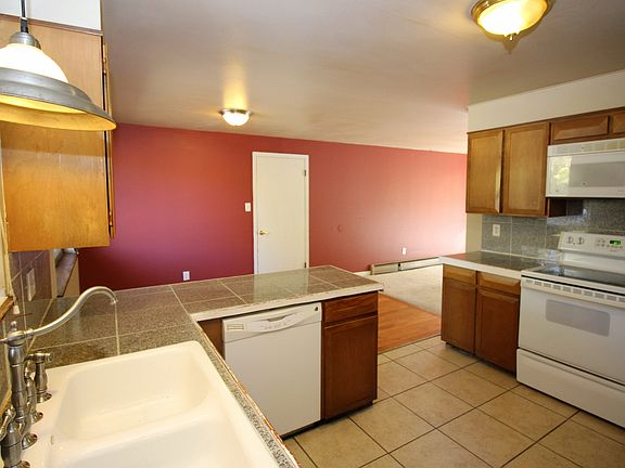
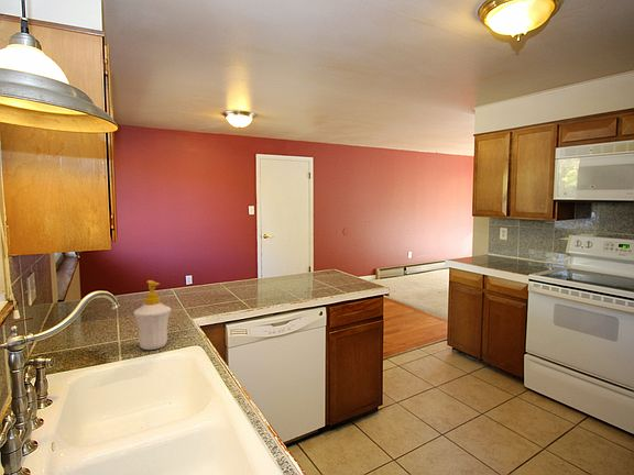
+ soap bottle (152, 313)
